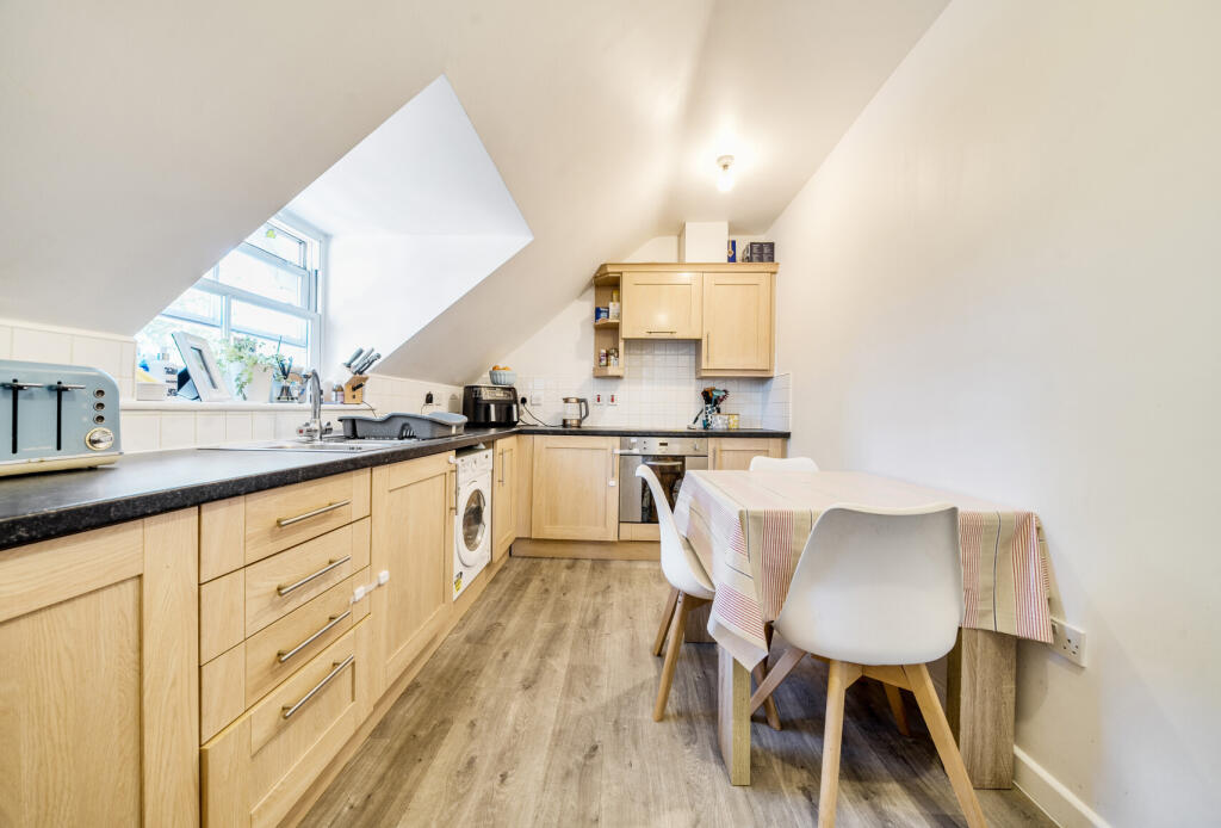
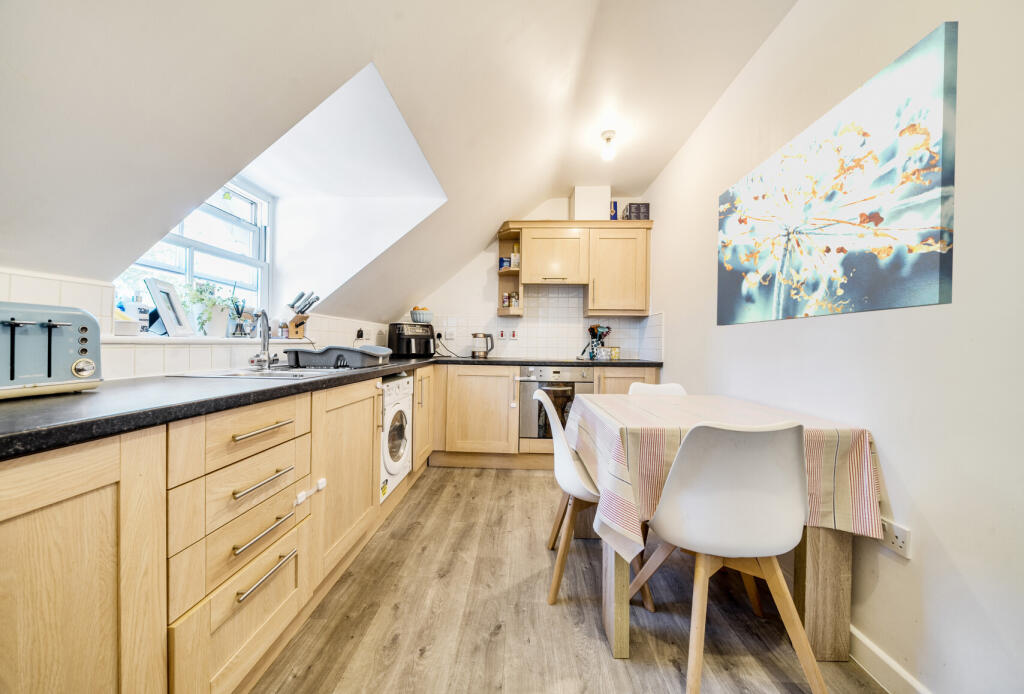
+ wall art (792, 230)
